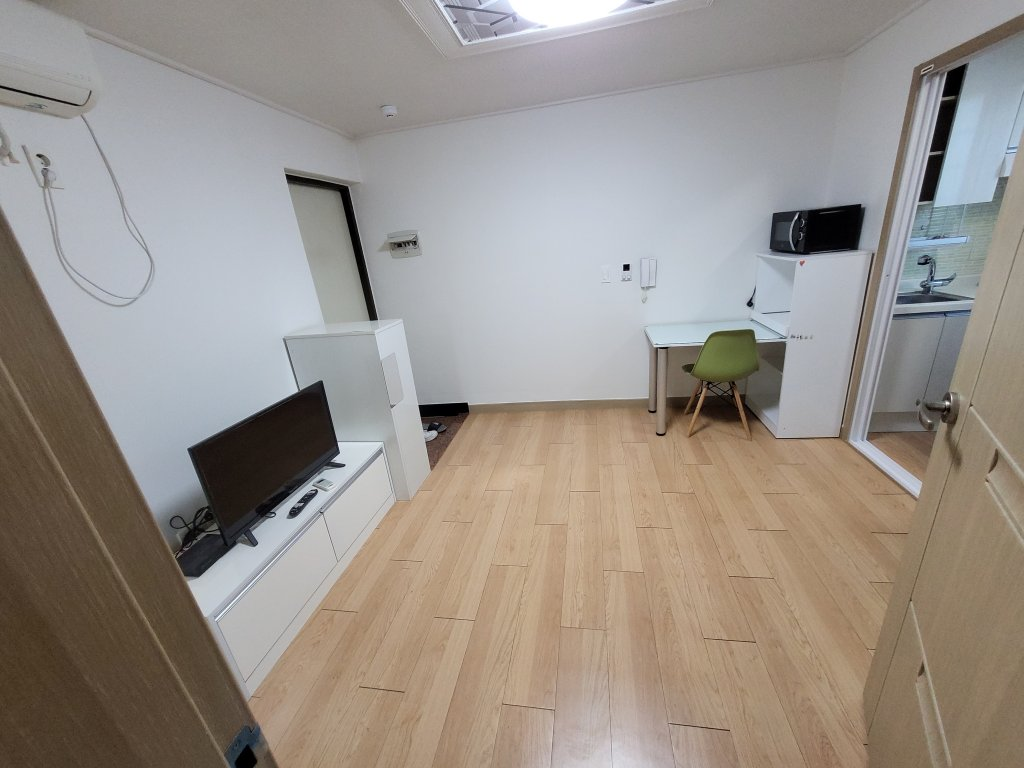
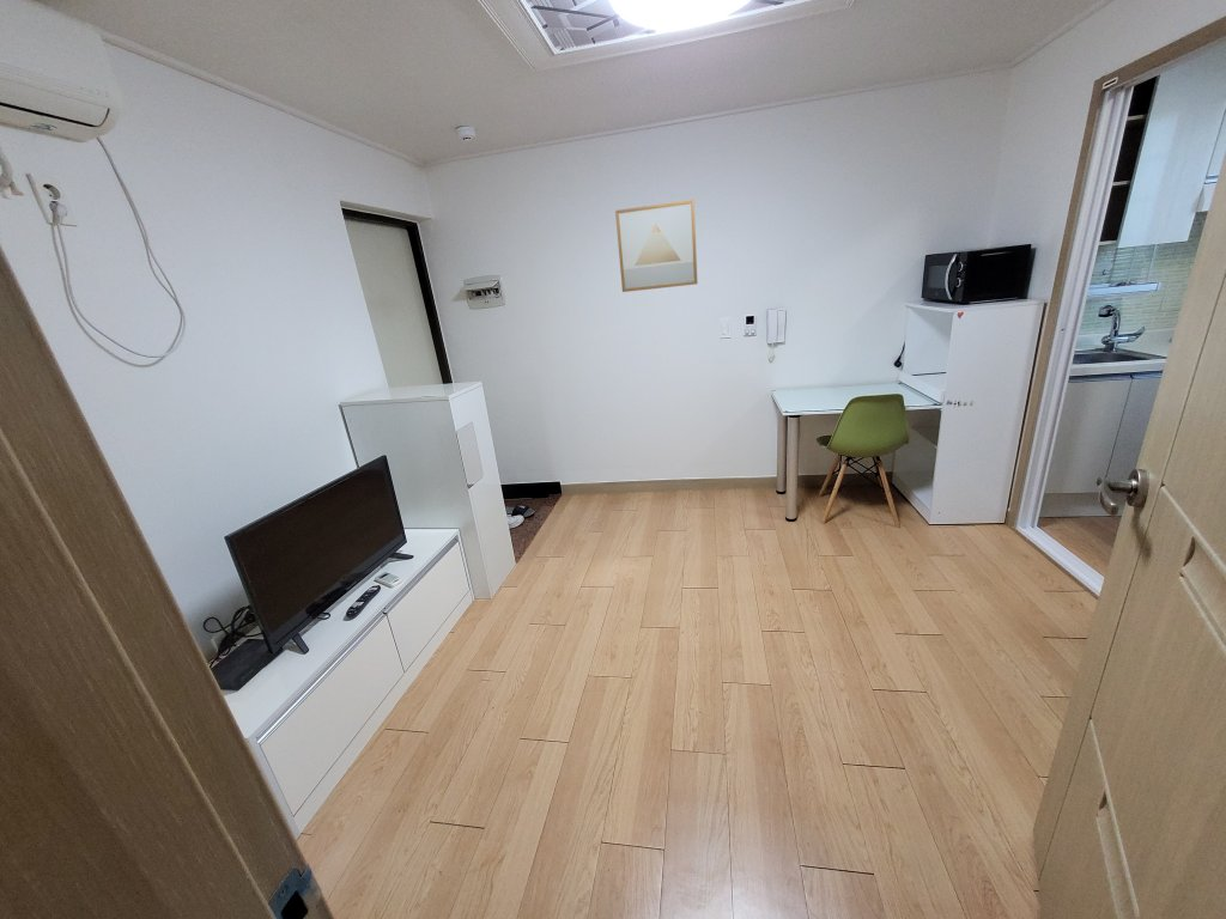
+ wall art (656, 248)
